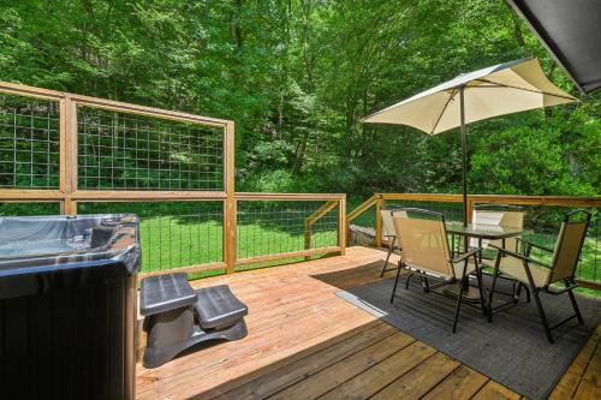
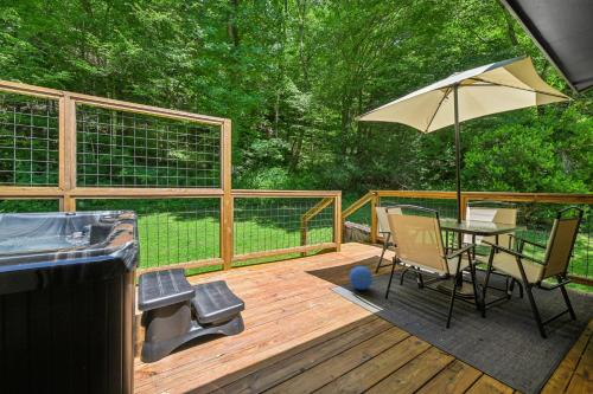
+ ball (361, 277)
